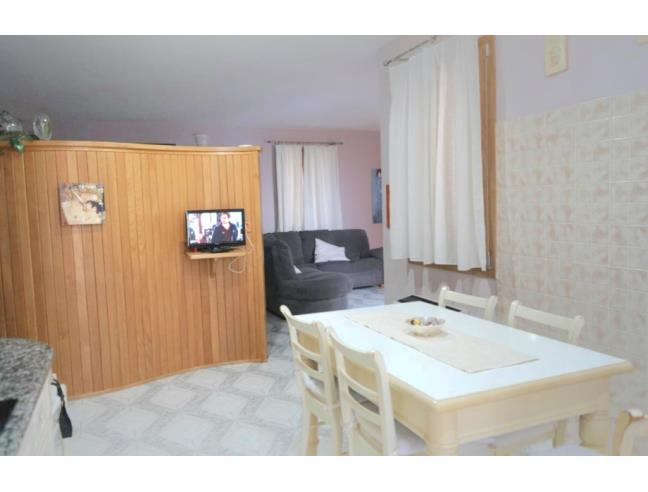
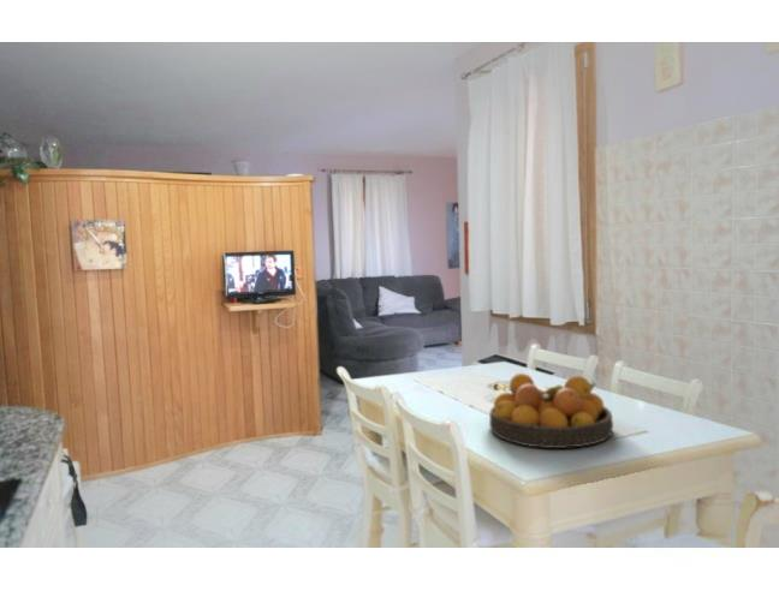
+ fruit bowl (548, 402)
